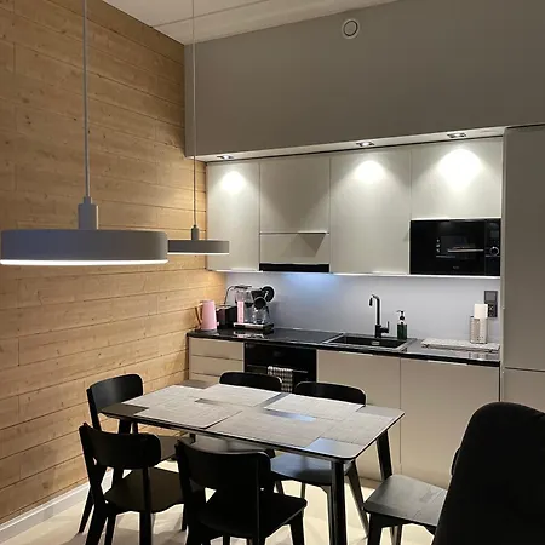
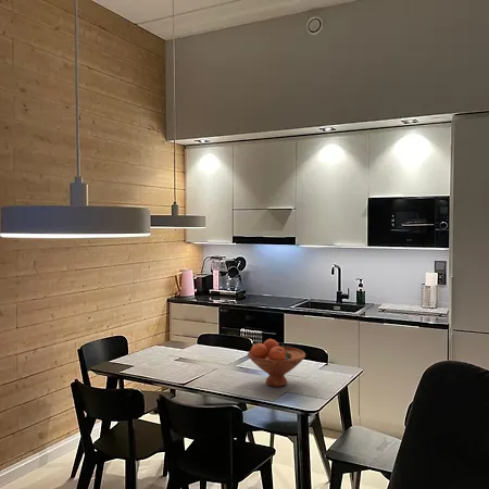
+ fruit bowl (276, 362)
